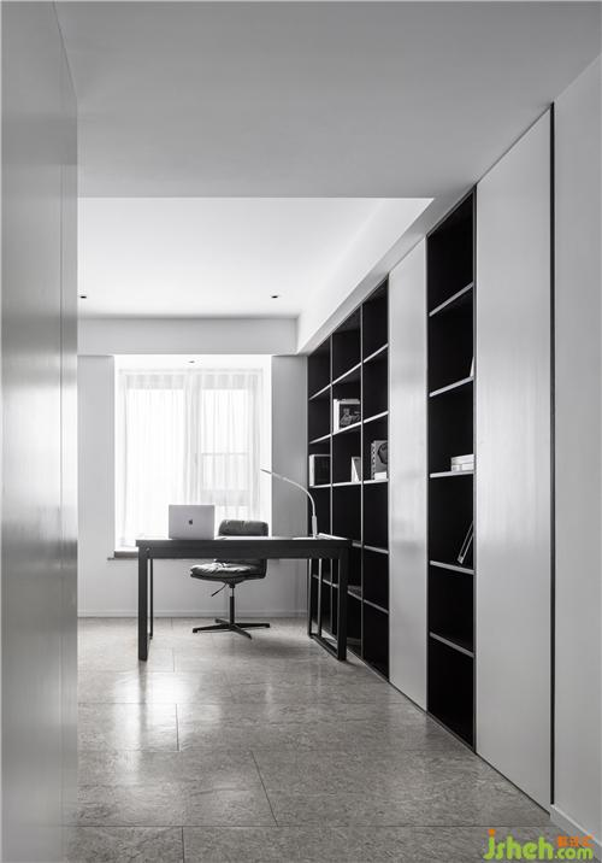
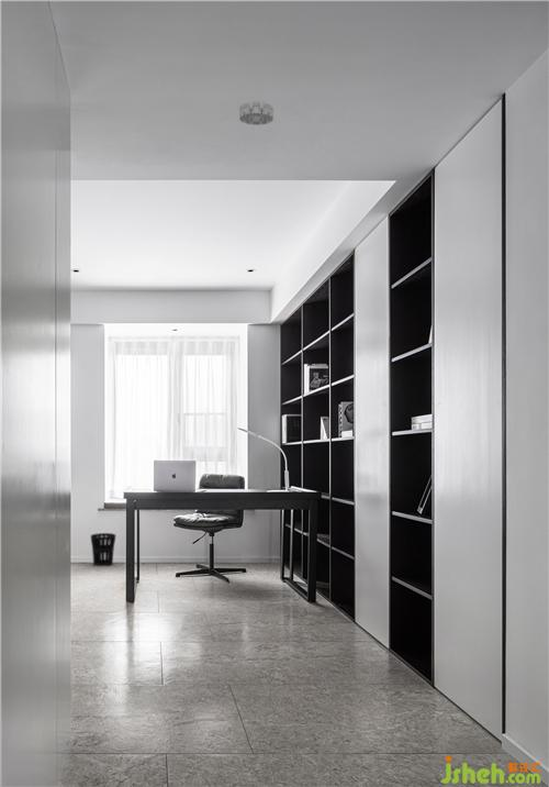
+ smoke detector (256, 112)
+ wastebasket (102, 550)
